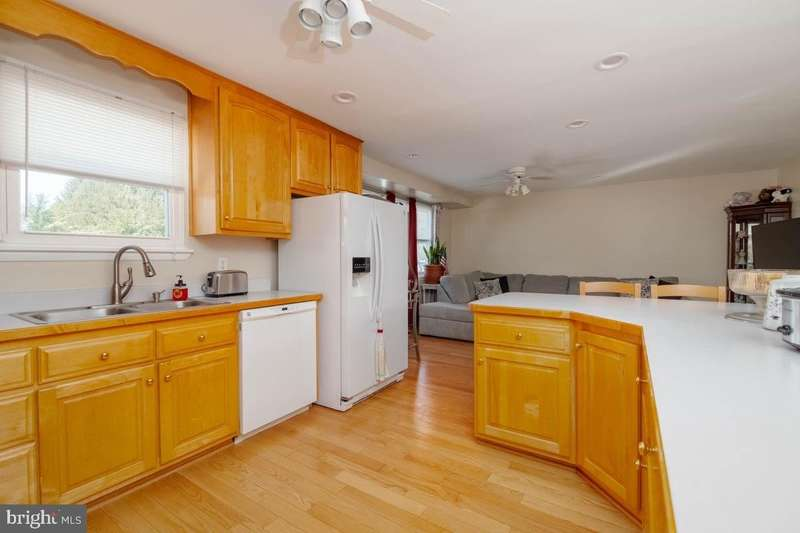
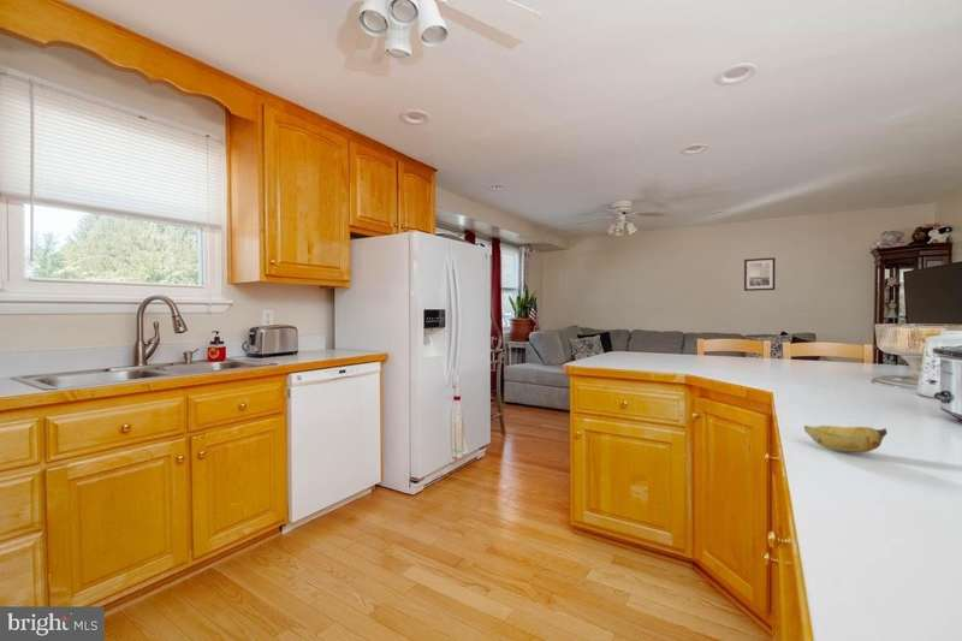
+ banana (843, 438)
+ wall art (759, 274)
